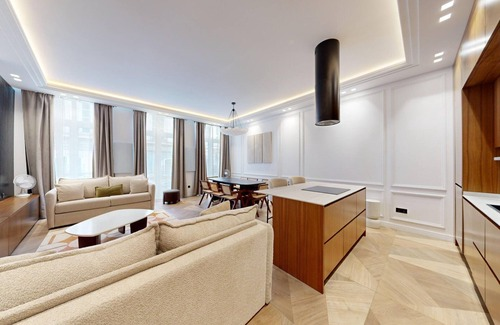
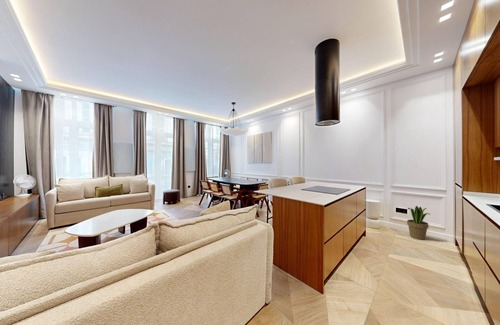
+ potted plant (418, 221)
